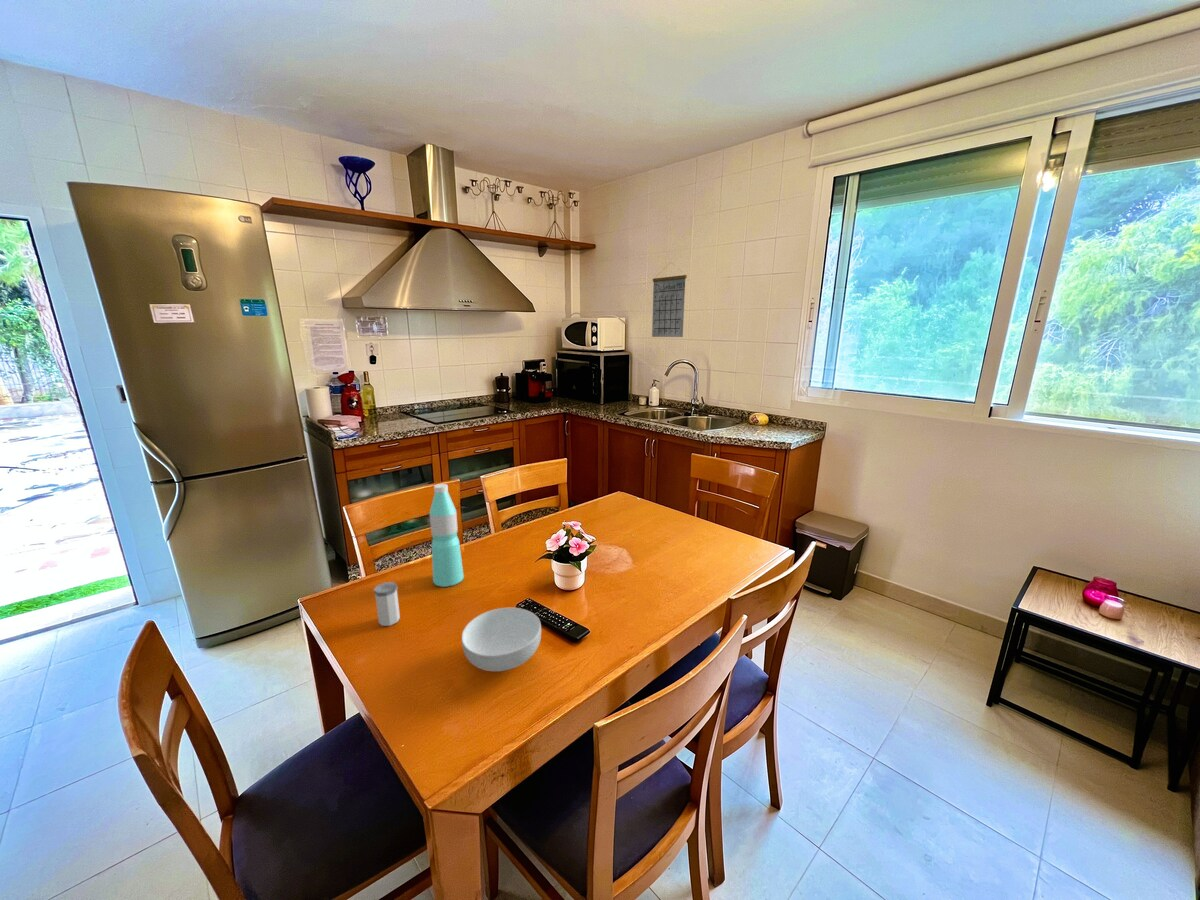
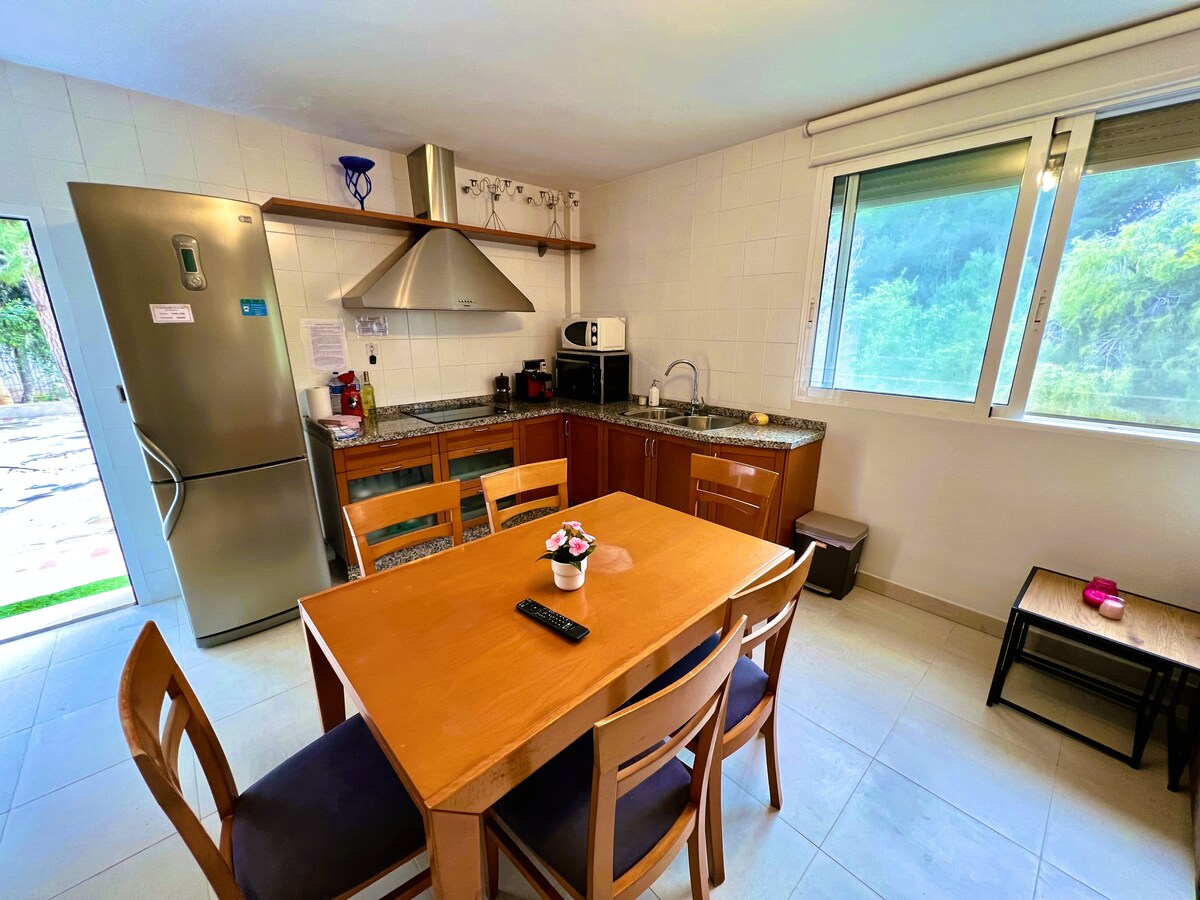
- water bottle (444, 533)
- calendar (668, 300)
- cereal bowl (502, 643)
- salt shaker (387, 604)
